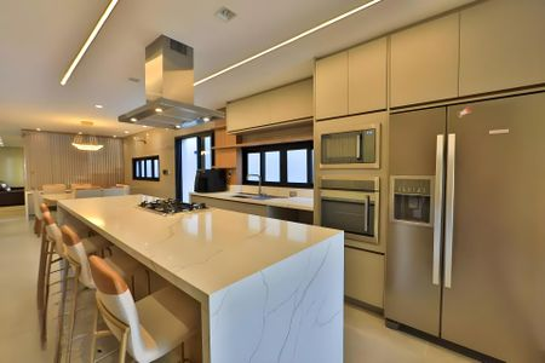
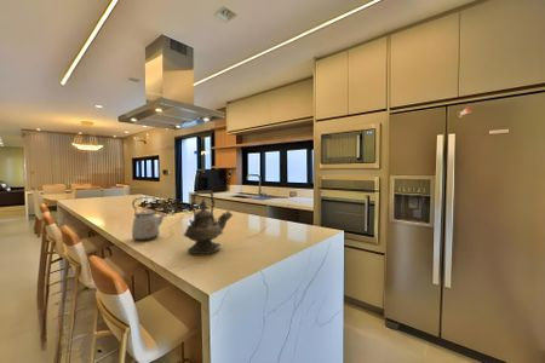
+ kettle (150, 217)
+ teapot (212, 218)
